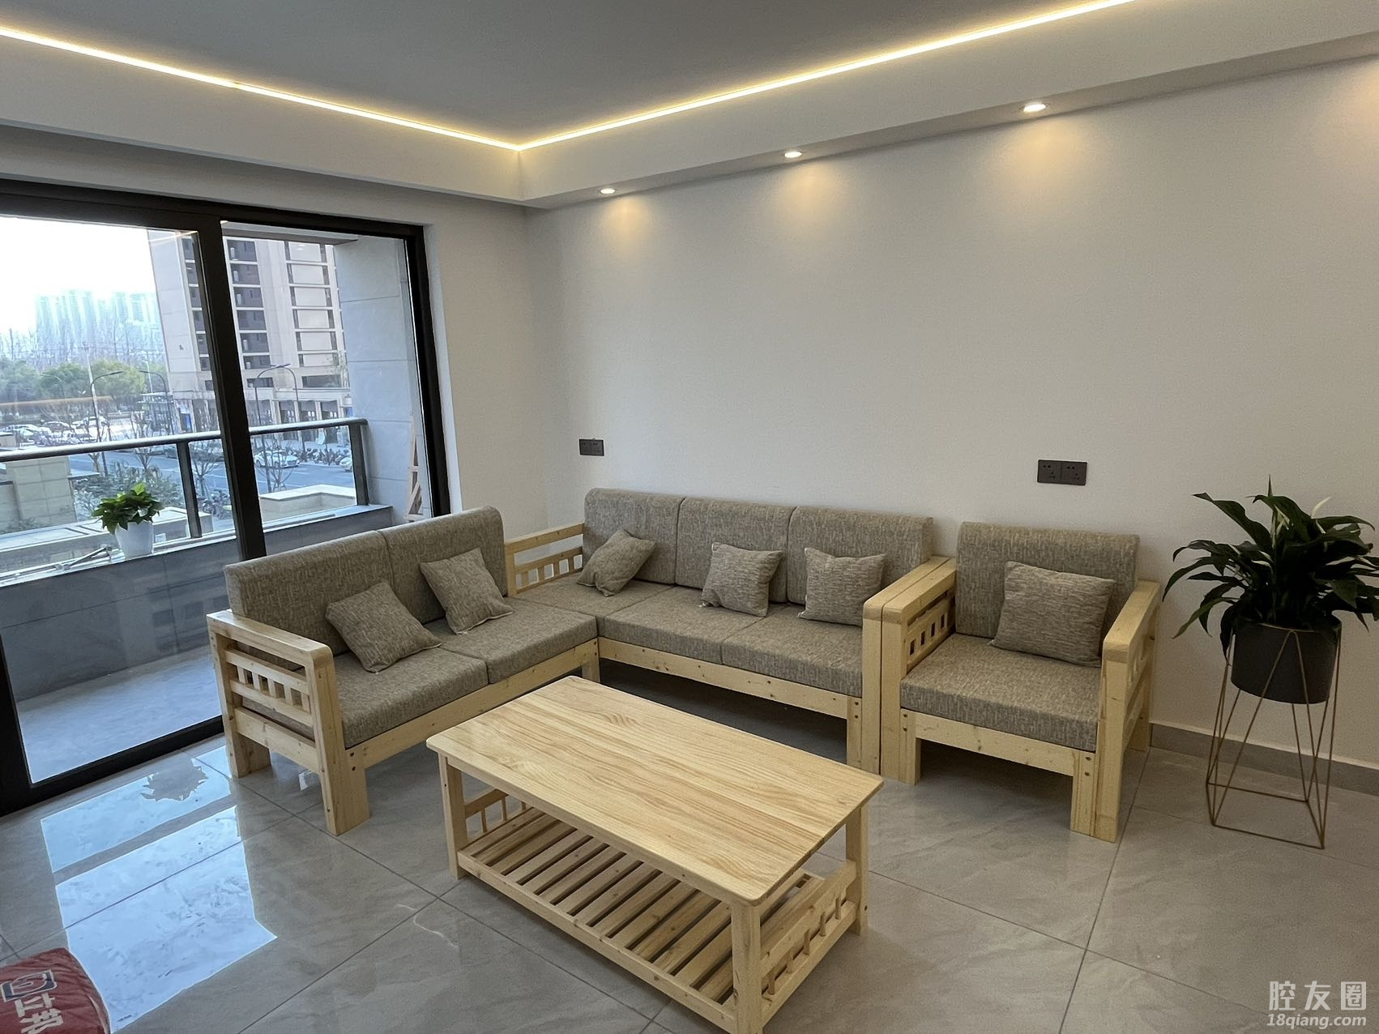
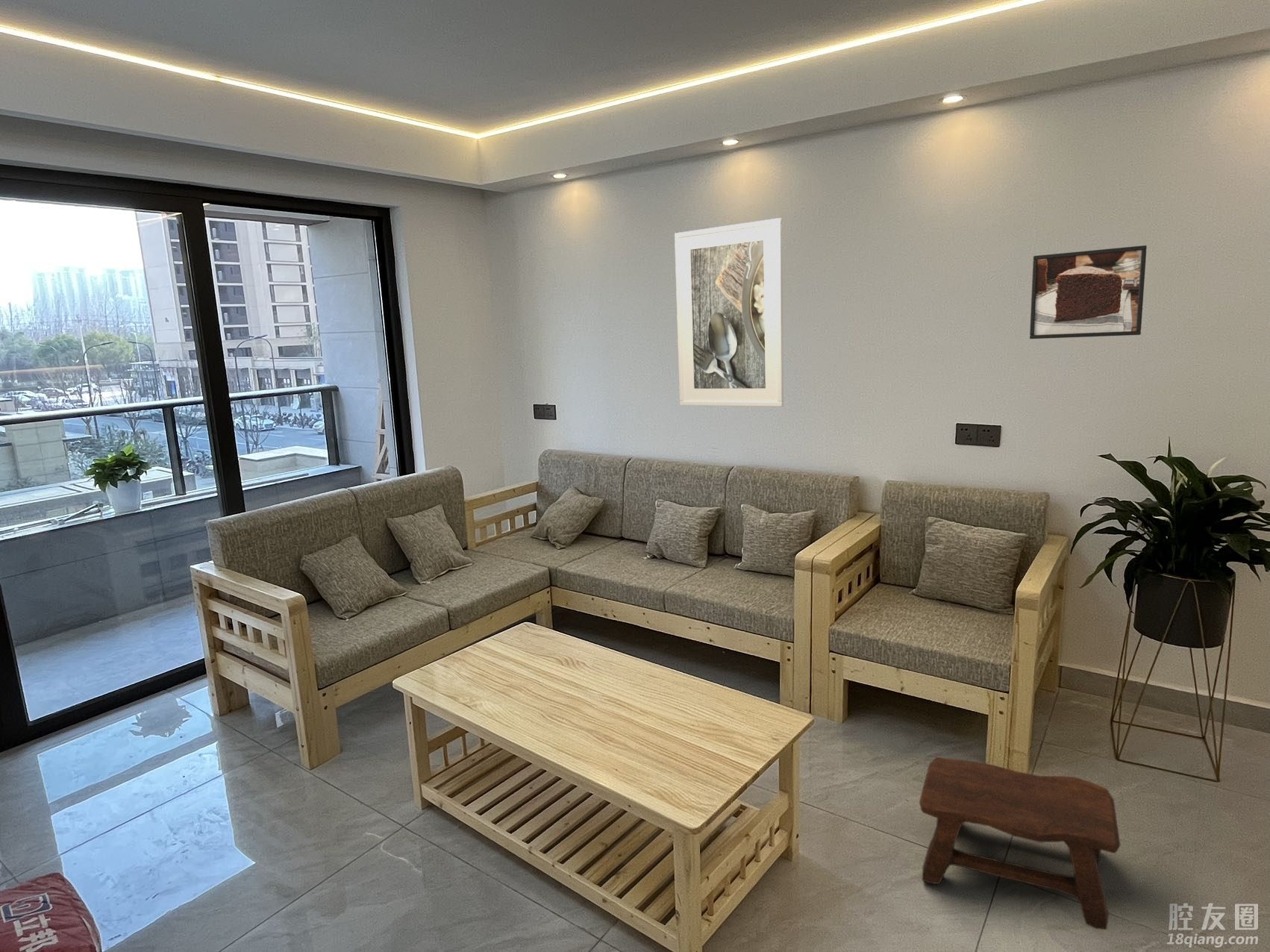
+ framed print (728, 317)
+ stool (1014, 829)
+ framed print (1085, 294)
